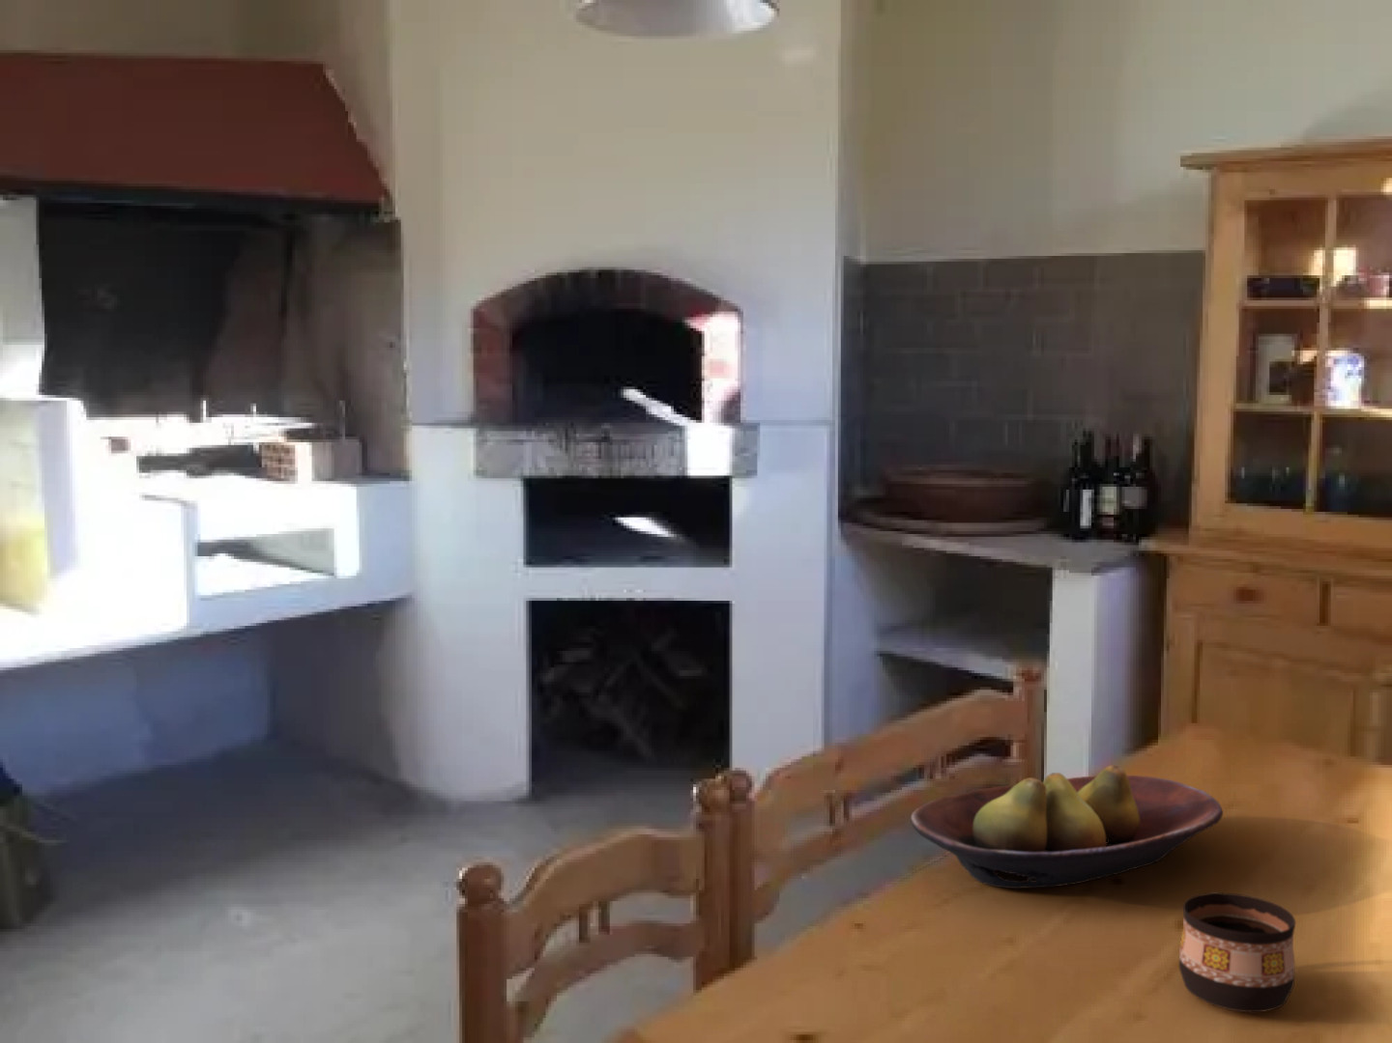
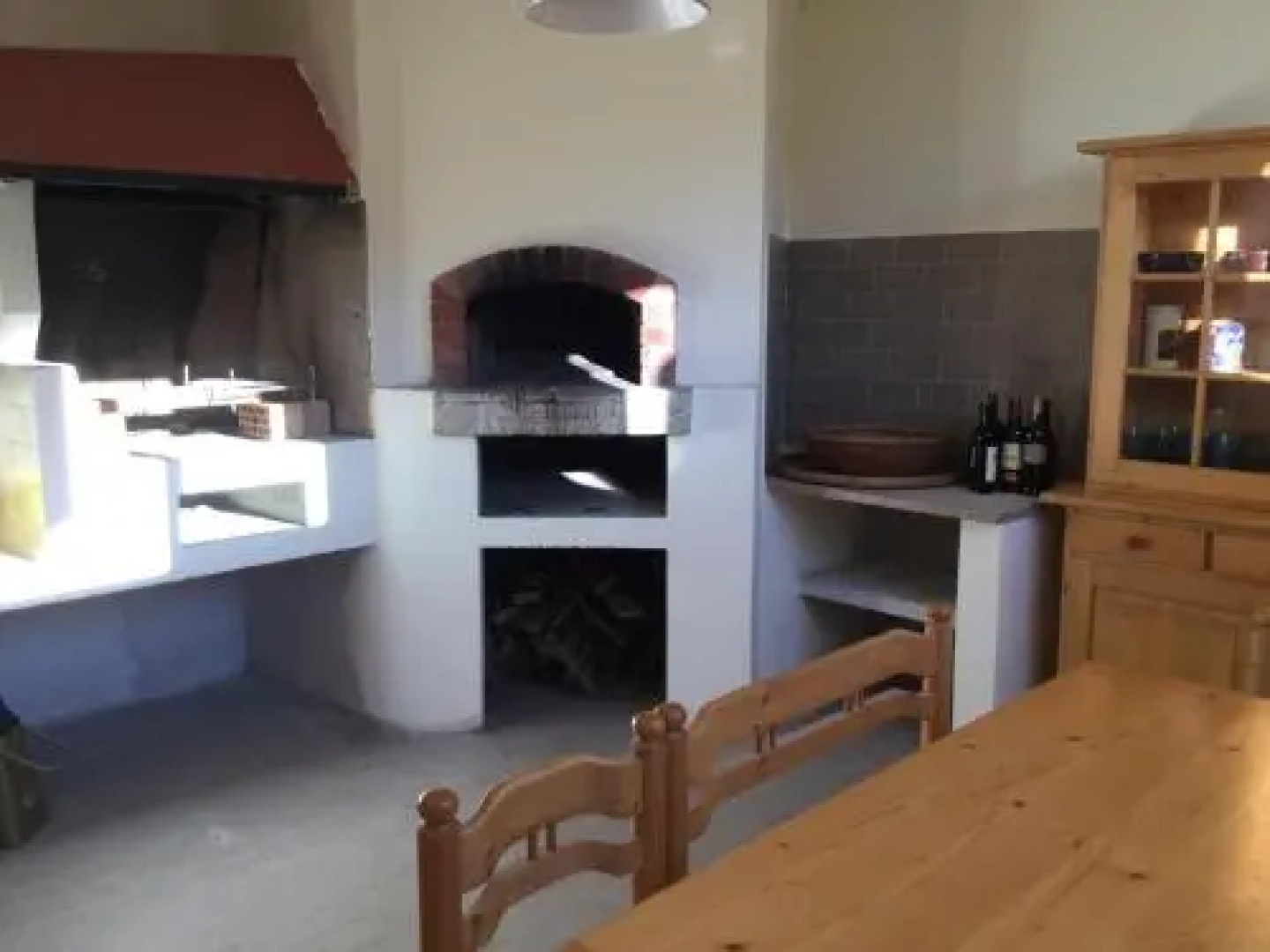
- fruit bowl (1069, 815)
- cup (1239, 951)
